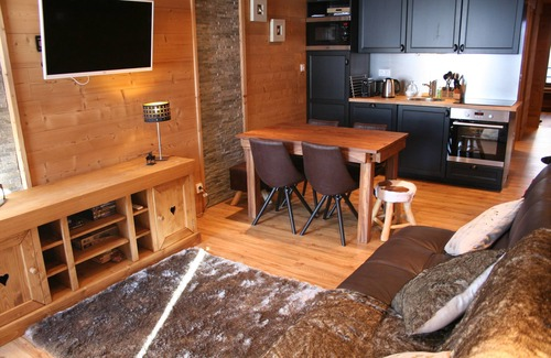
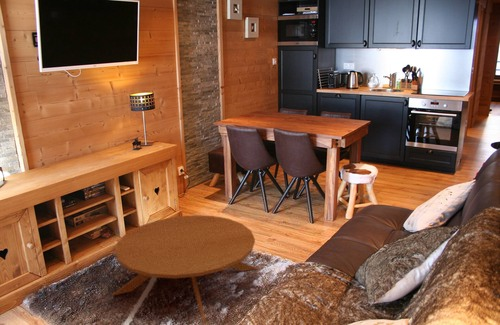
+ coffee table (187, 261)
